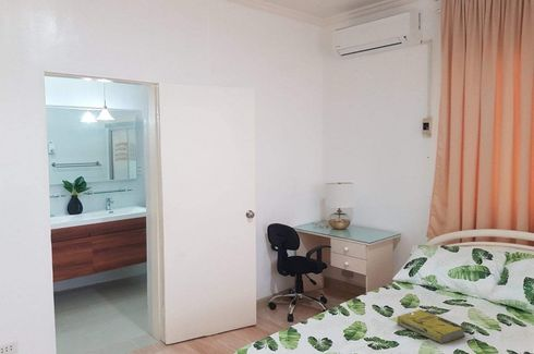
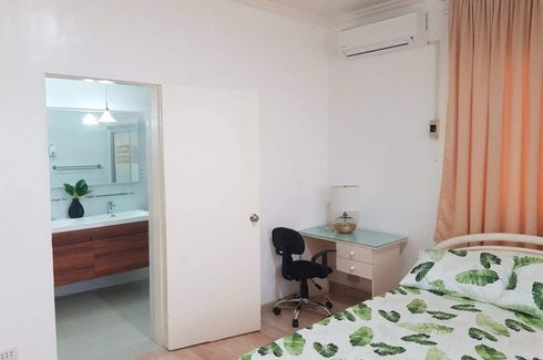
- book (429, 325)
